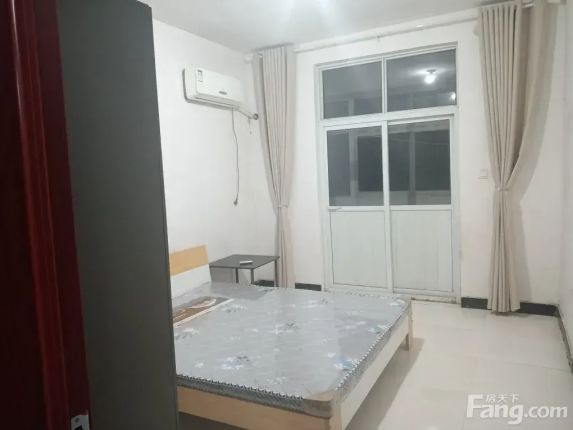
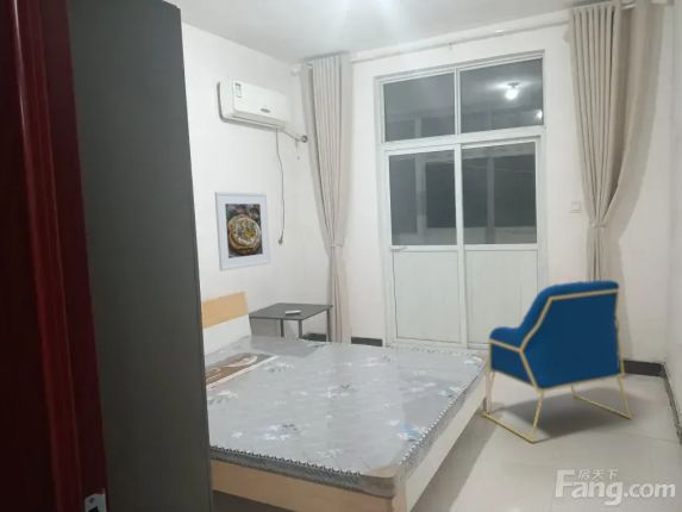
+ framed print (244, 230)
+ armchair (553, 348)
